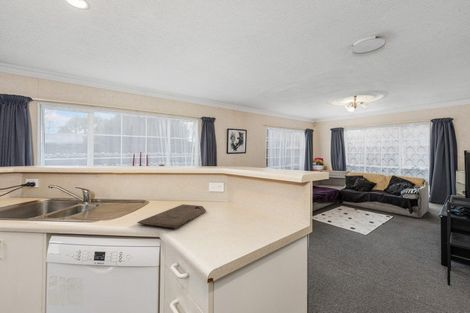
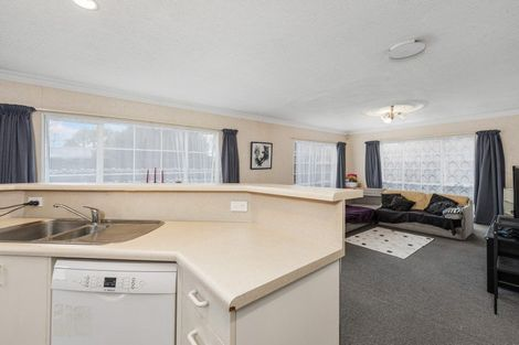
- cutting board (179, 214)
